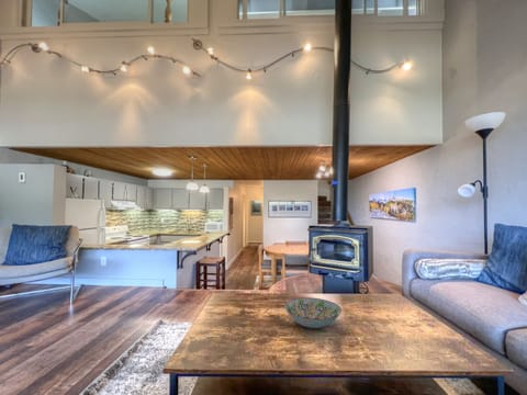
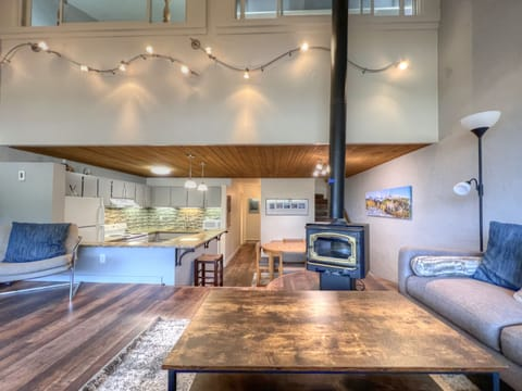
- decorative bowl (312, 316)
